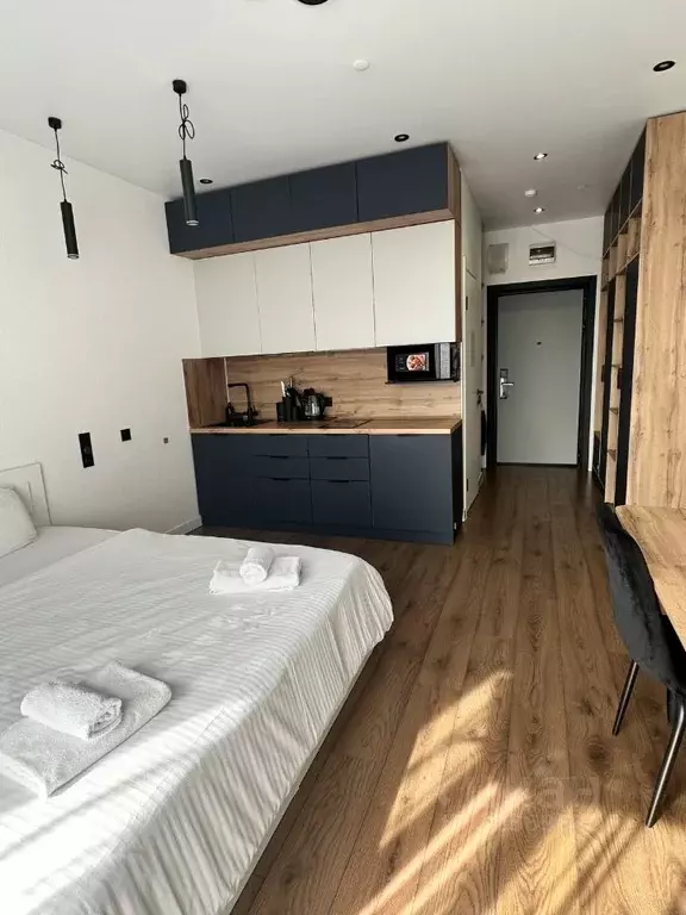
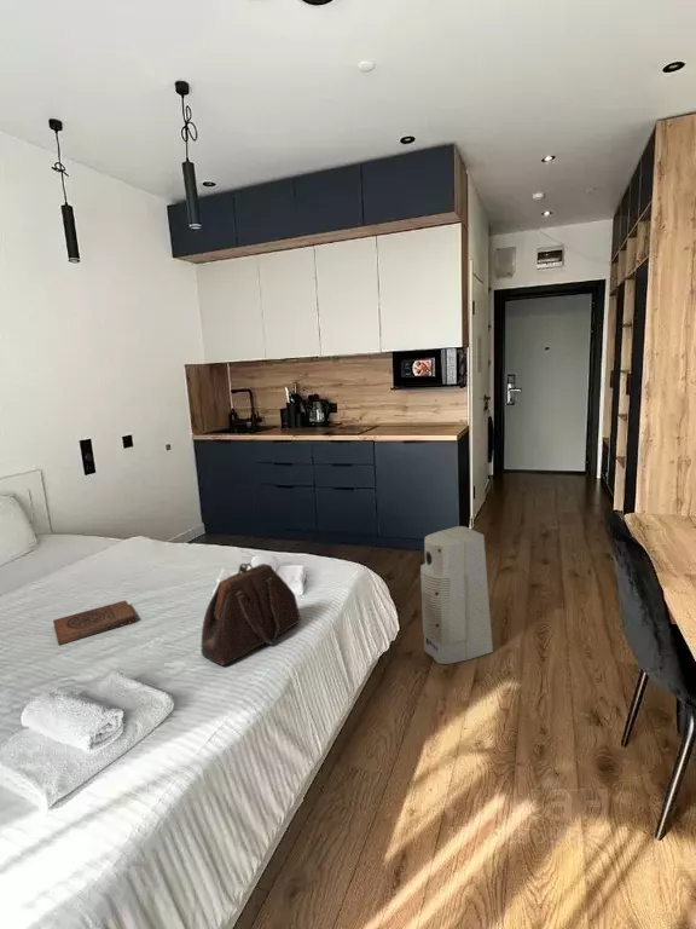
+ book (94, 621)
+ handbag (249, 601)
+ air purifier (454, 593)
